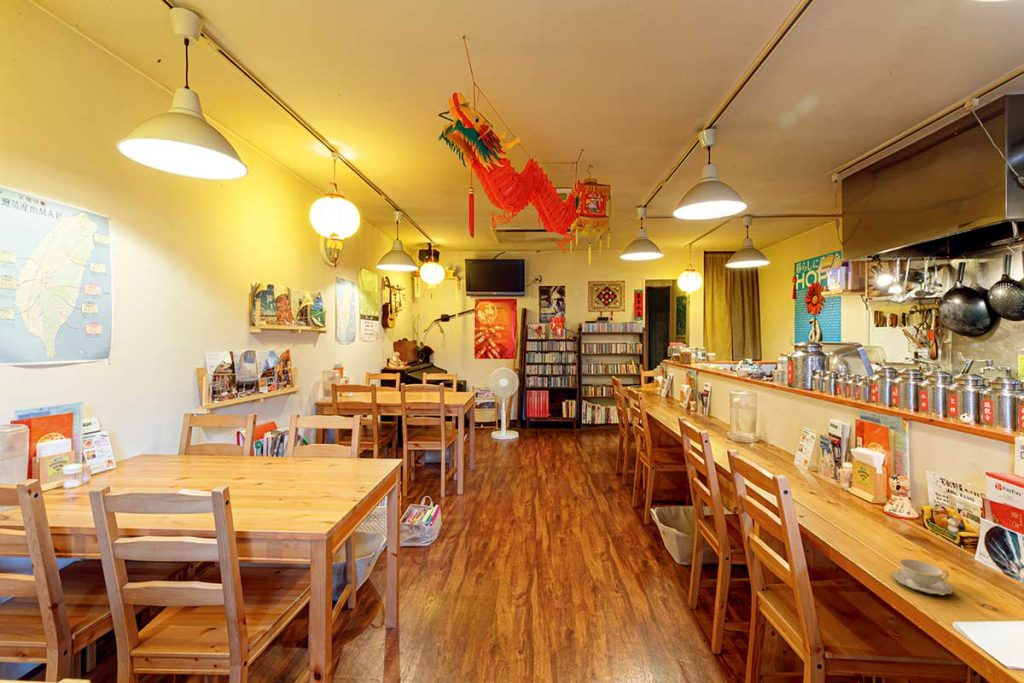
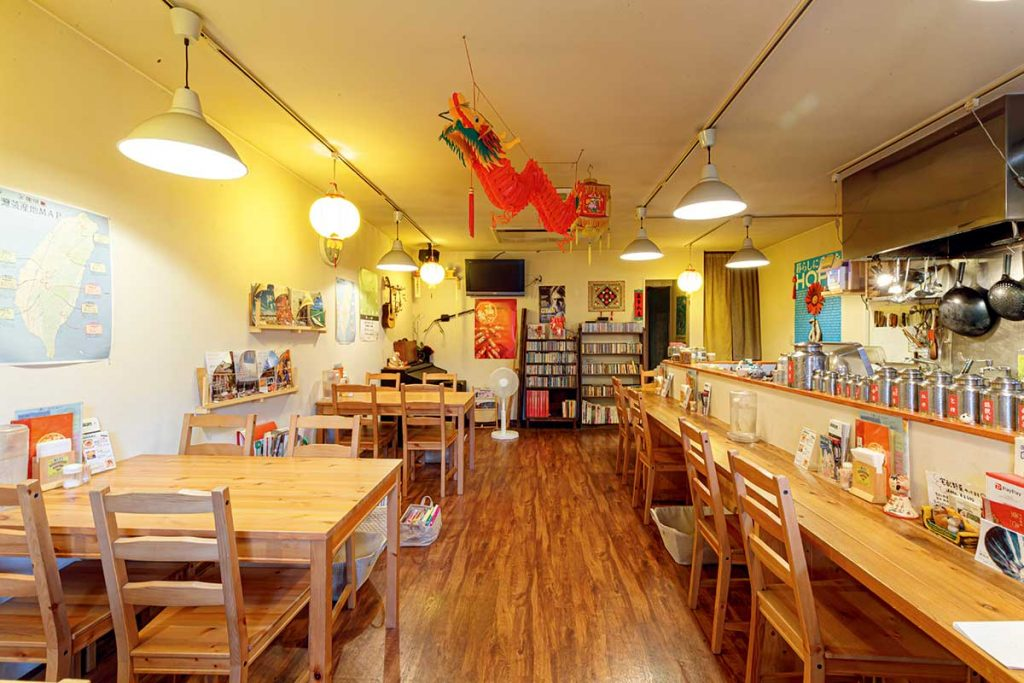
- chinaware (921, 575)
